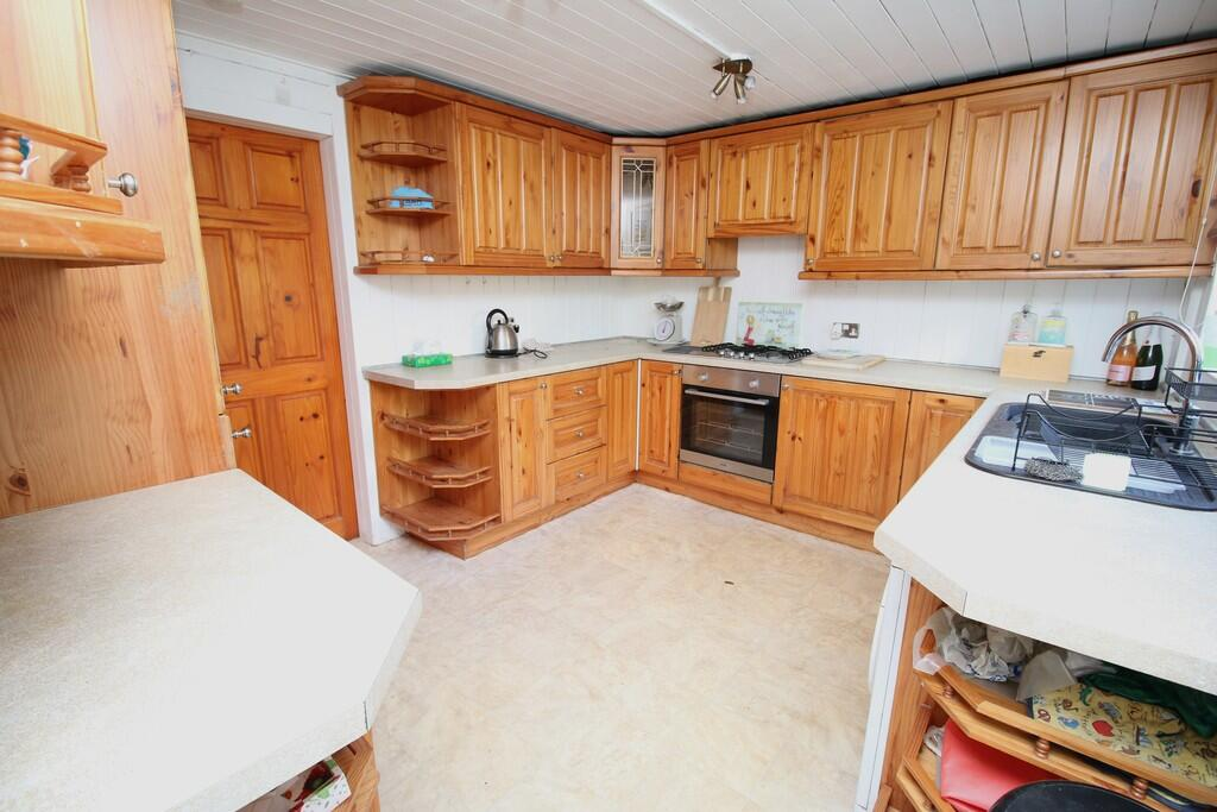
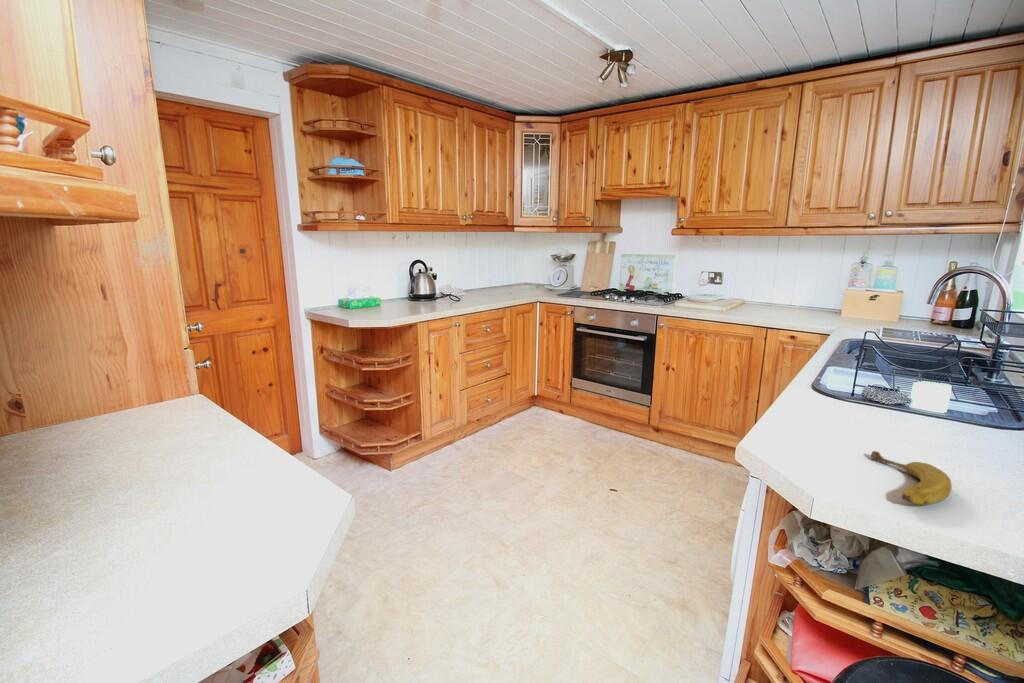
+ fruit (907, 471)
